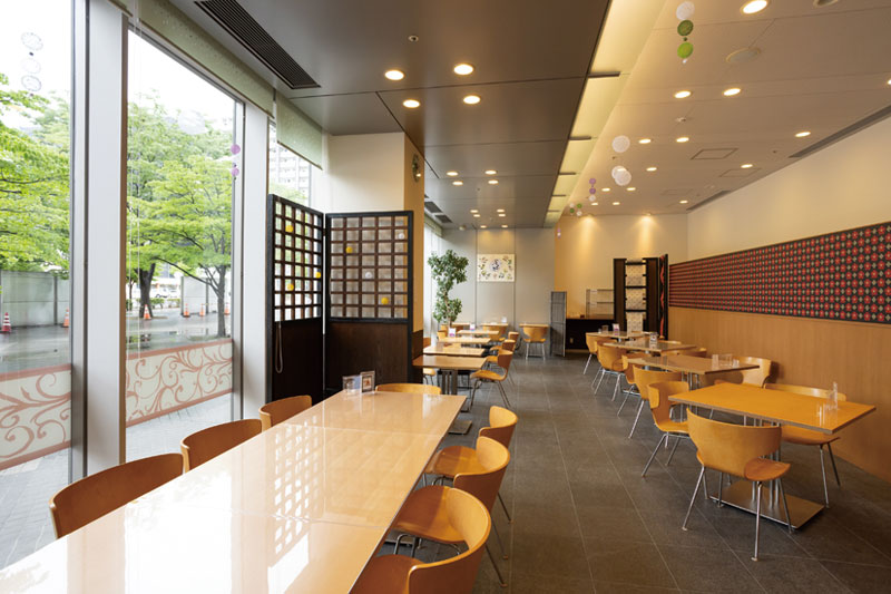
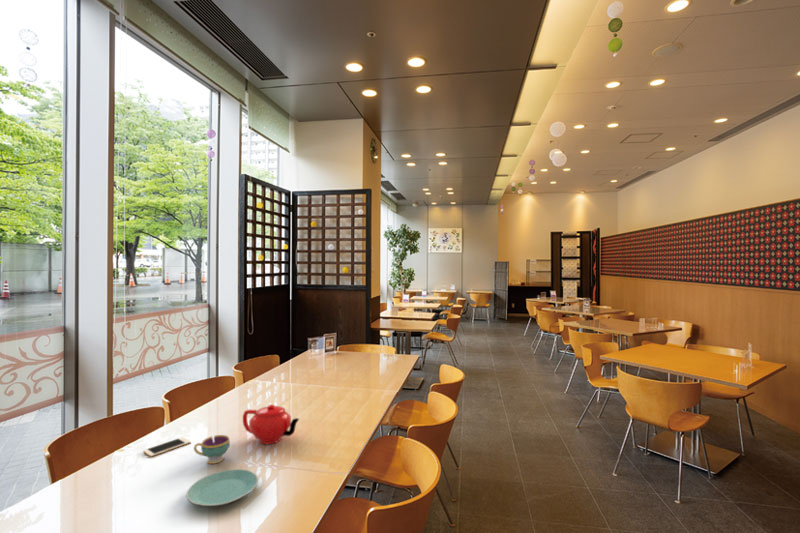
+ teapot (270, 422)
+ cell phone (167, 446)
+ teacup (213, 449)
+ plate (223, 489)
